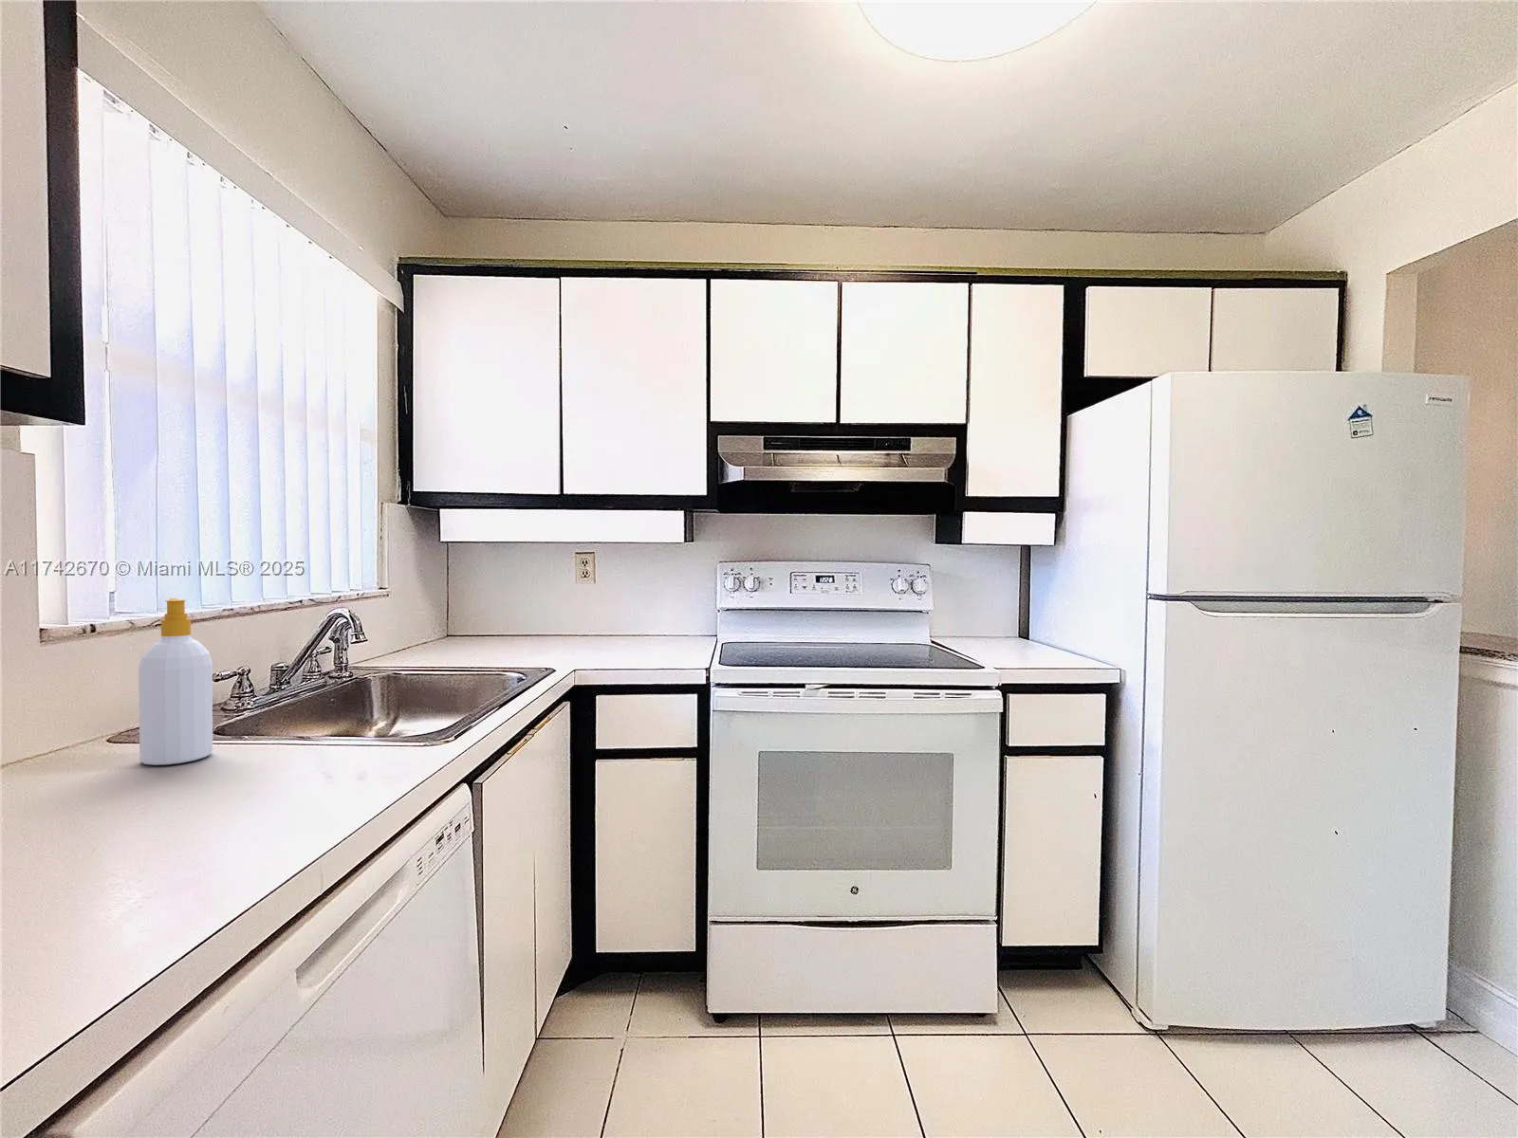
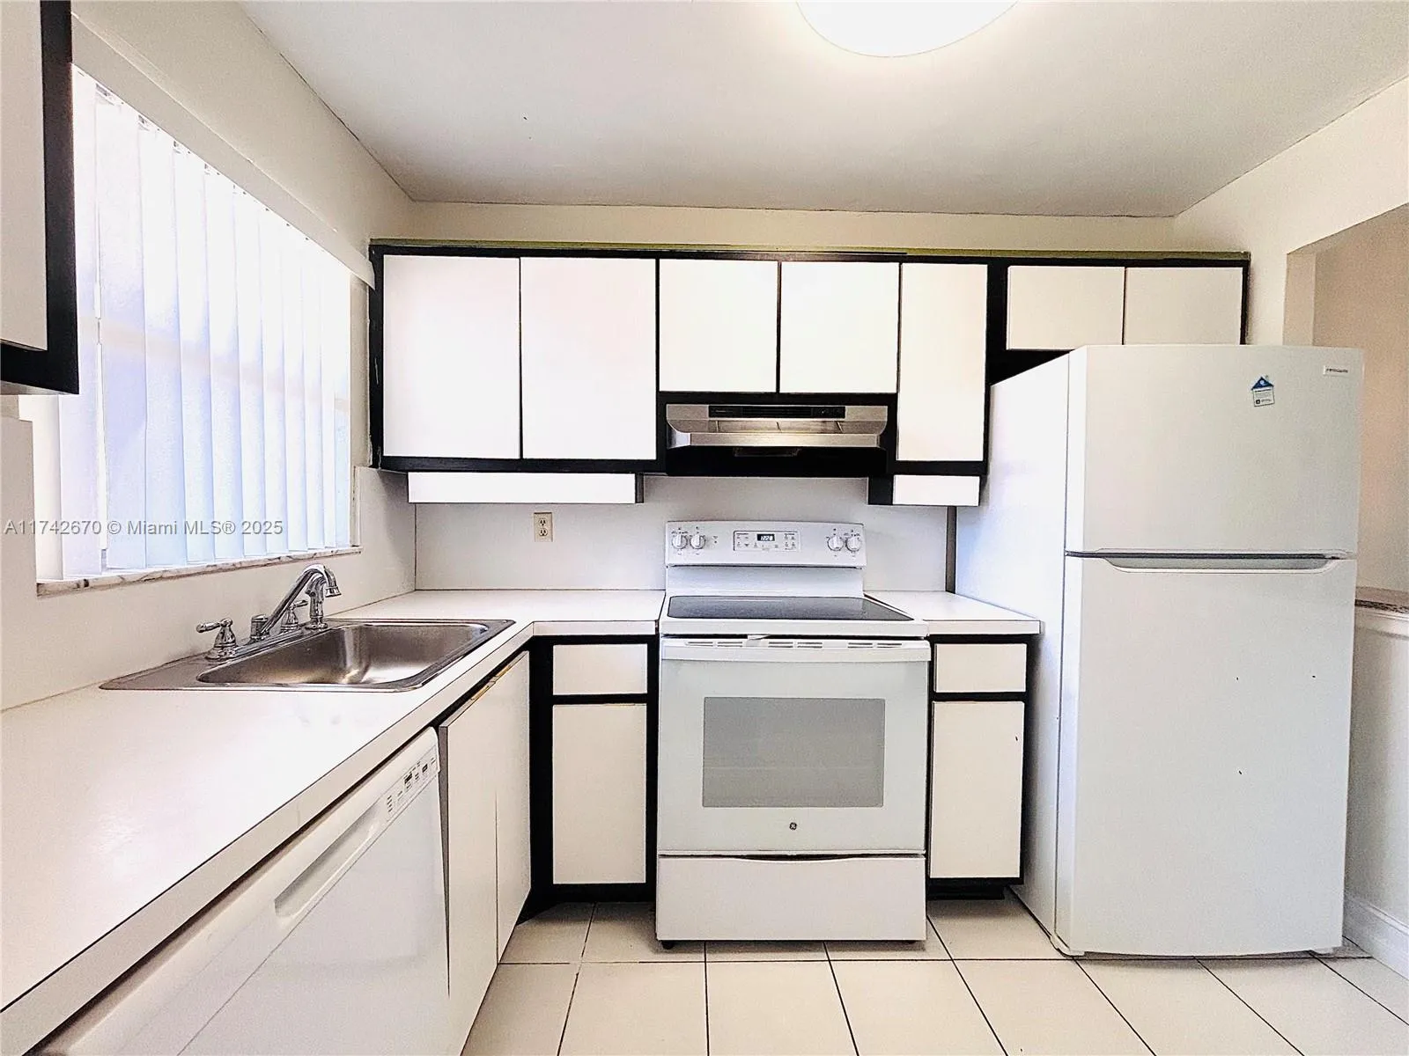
- soap bottle (176, 678)
